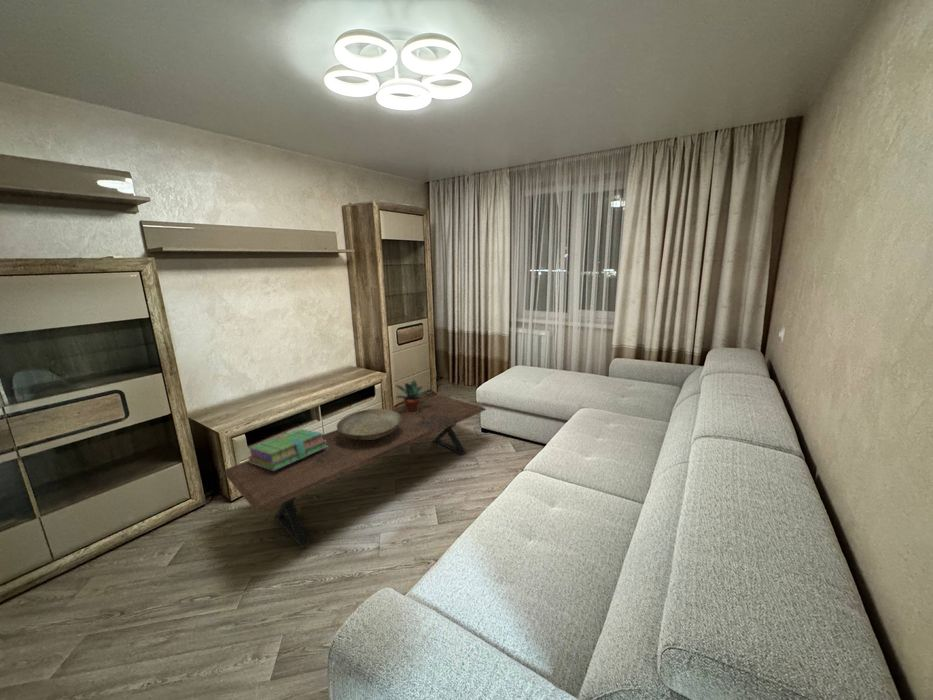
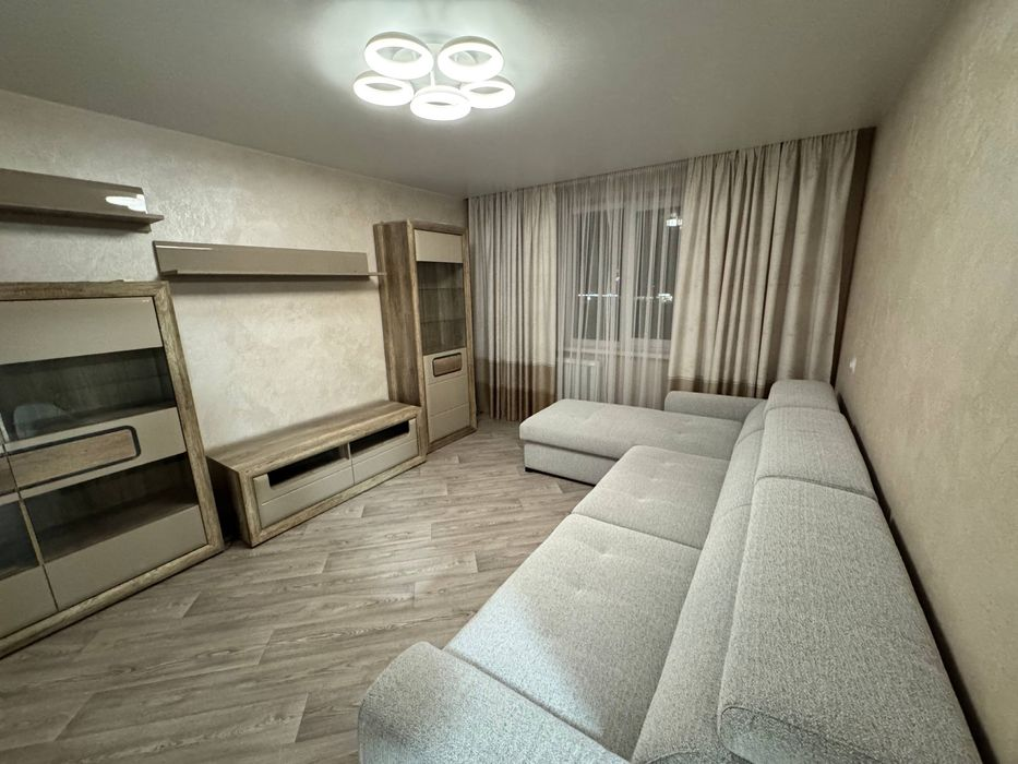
- potted plant (411, 395)
- stack of books (289, 449)
- coffee table (379, 457)
- decorative bowl (370, 427)
